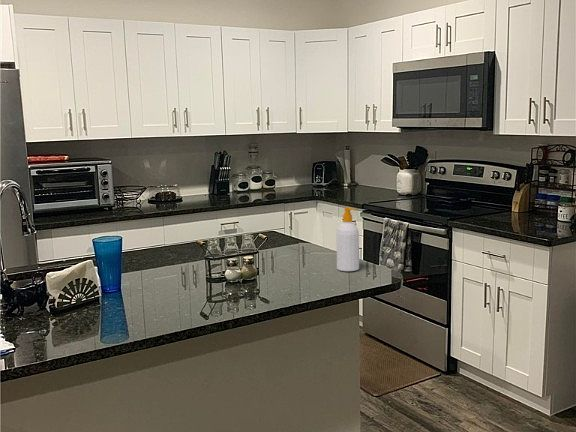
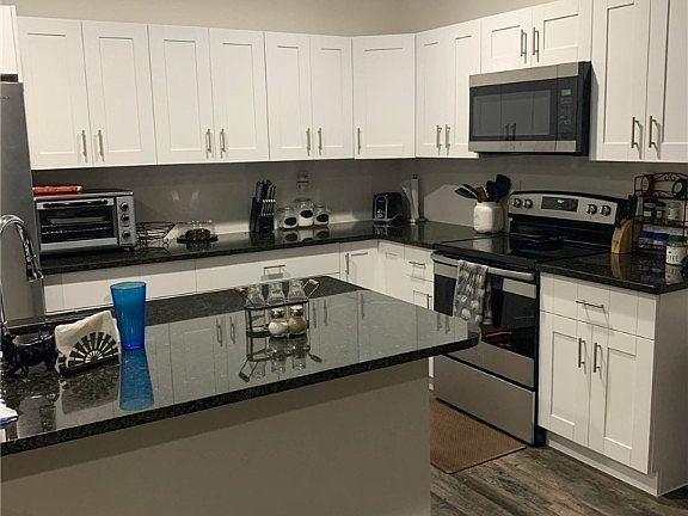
- soap bottle (348, 238)
